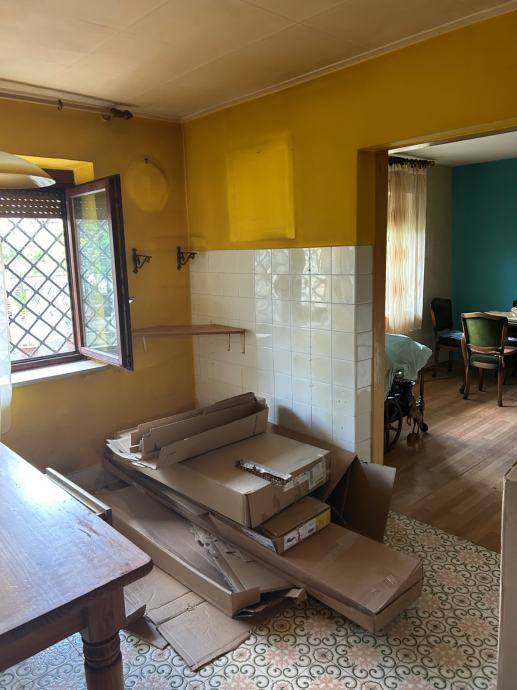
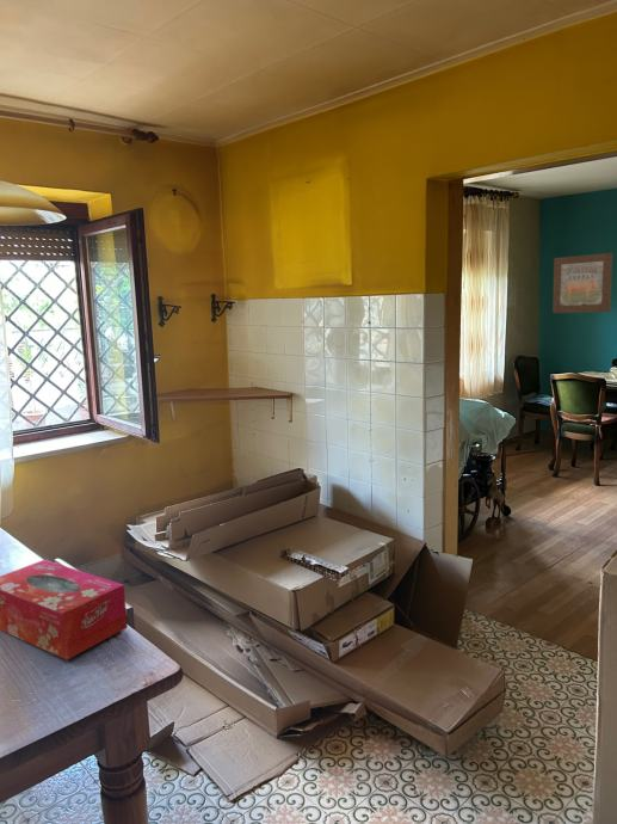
+ tissue box (54, 604)
+ wall art (581, 284)
